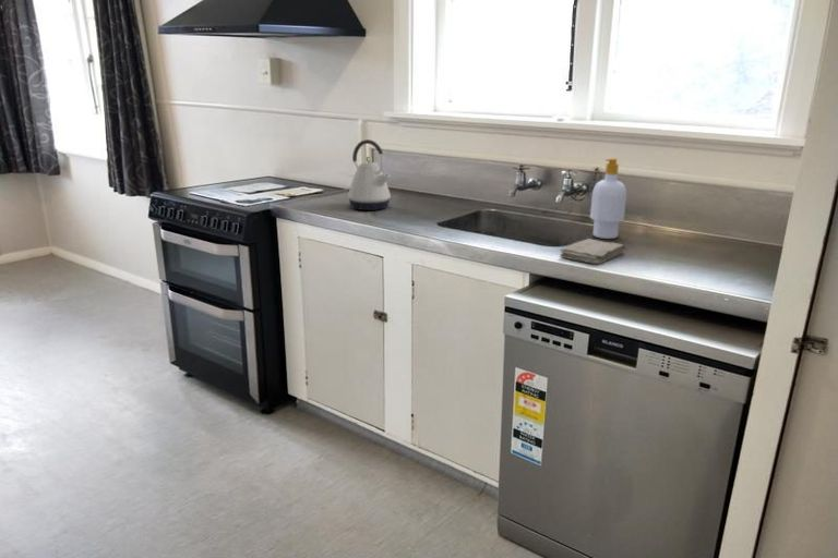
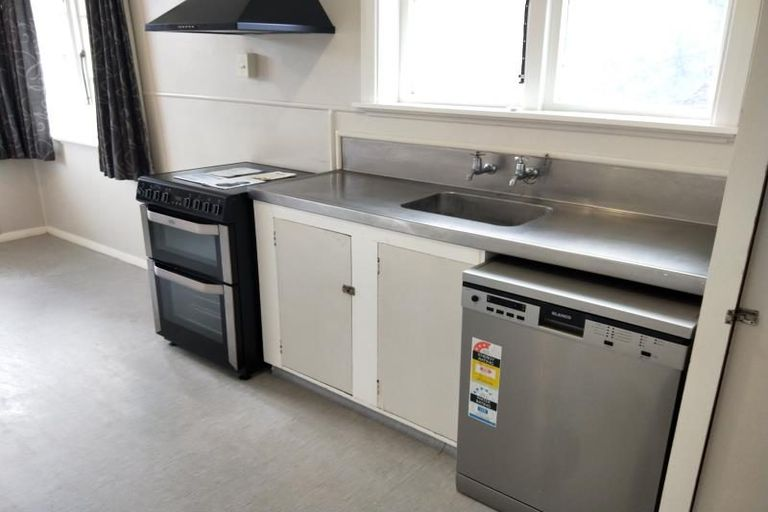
- kettle (370, 173)
- washcloth (591, 250)
- soap bottle (609, 197)
